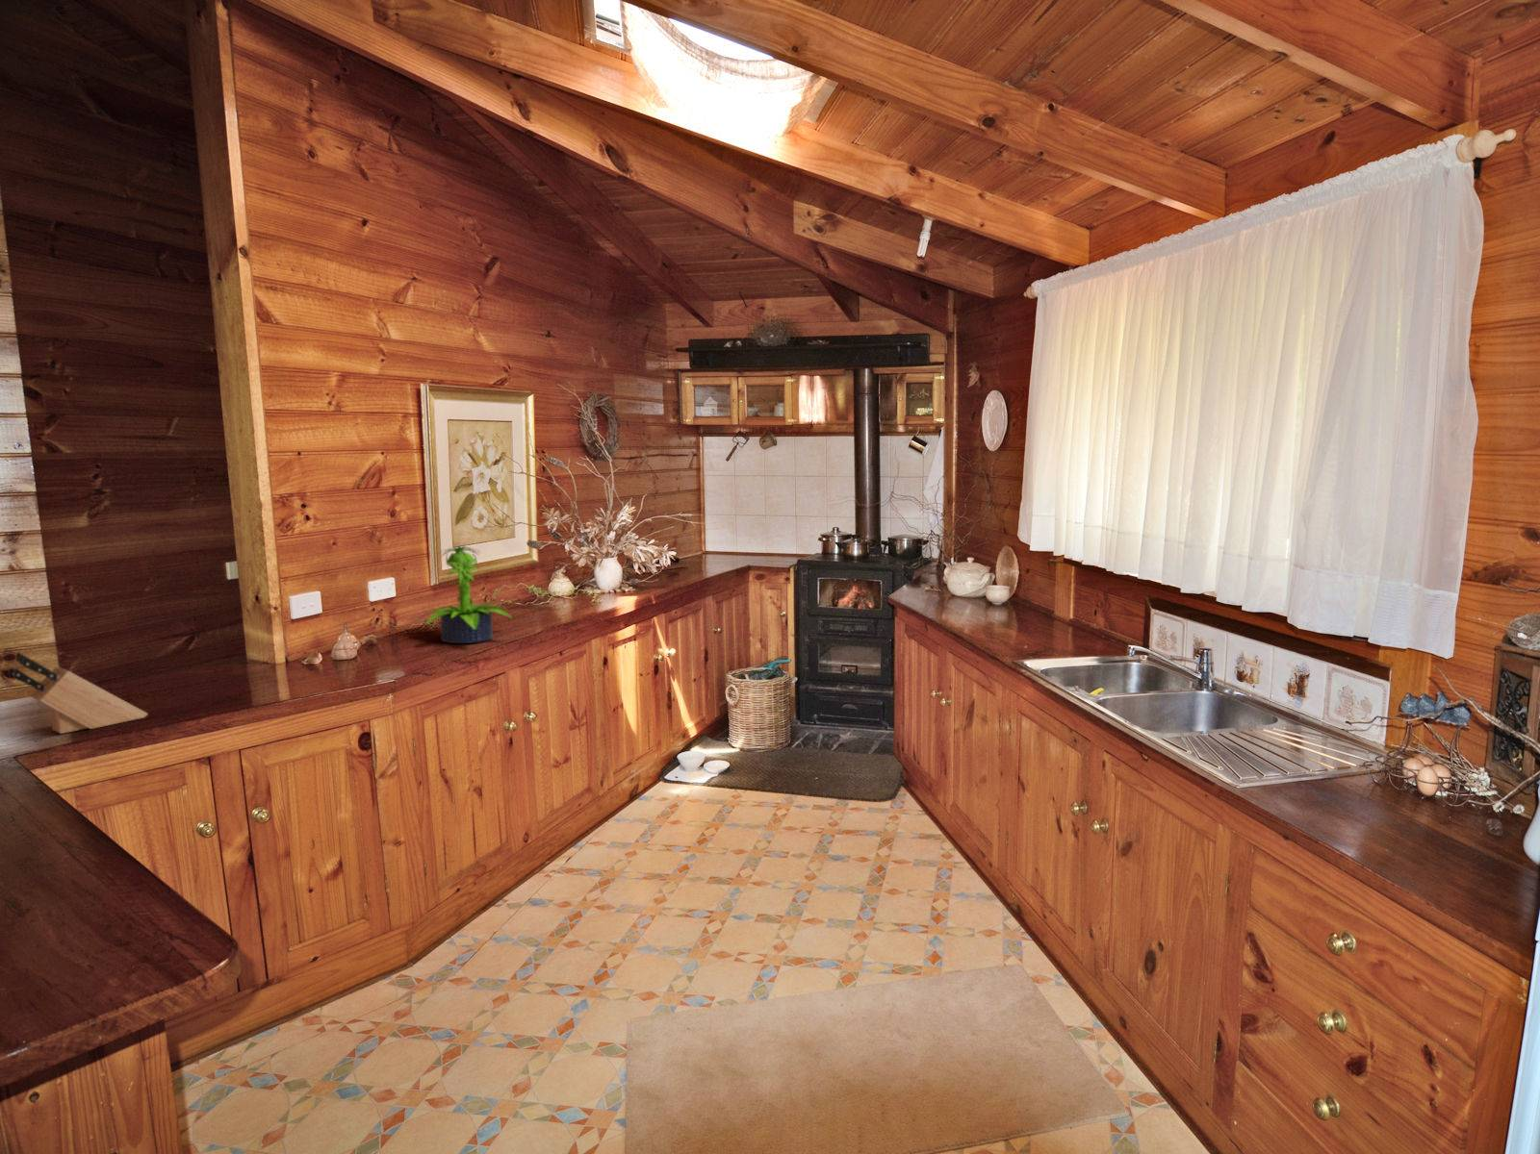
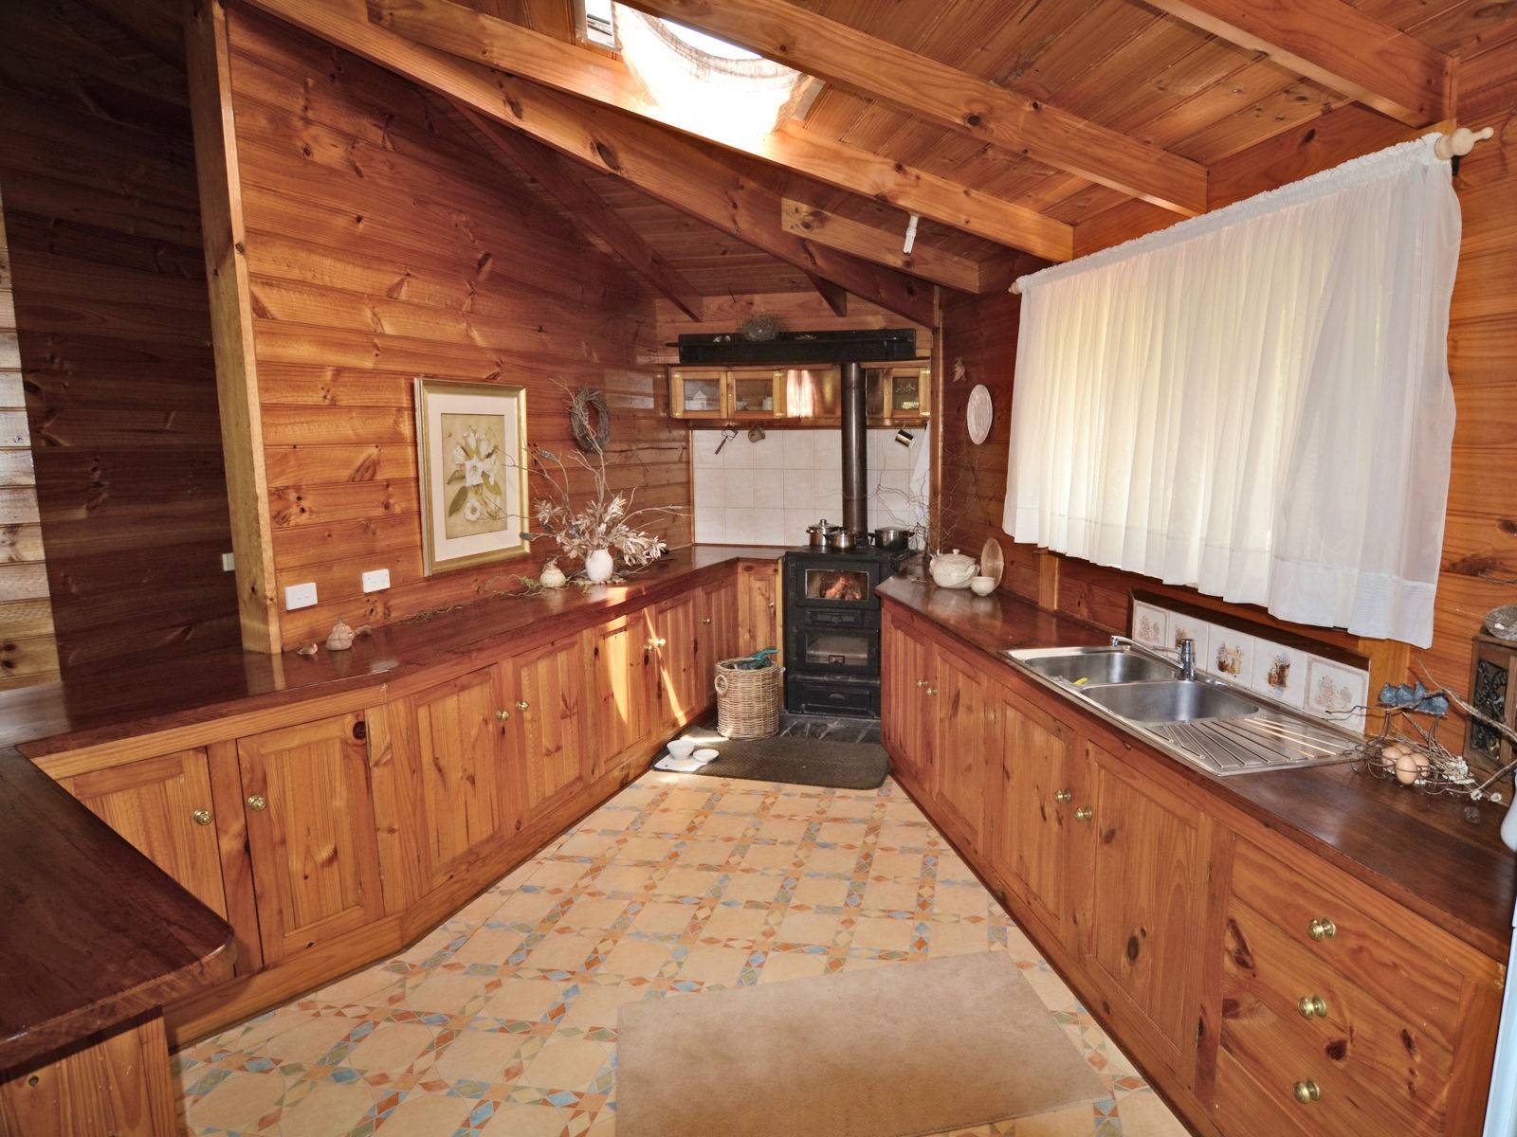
- potted plant (467, 593)
- knife block (78, 686)
